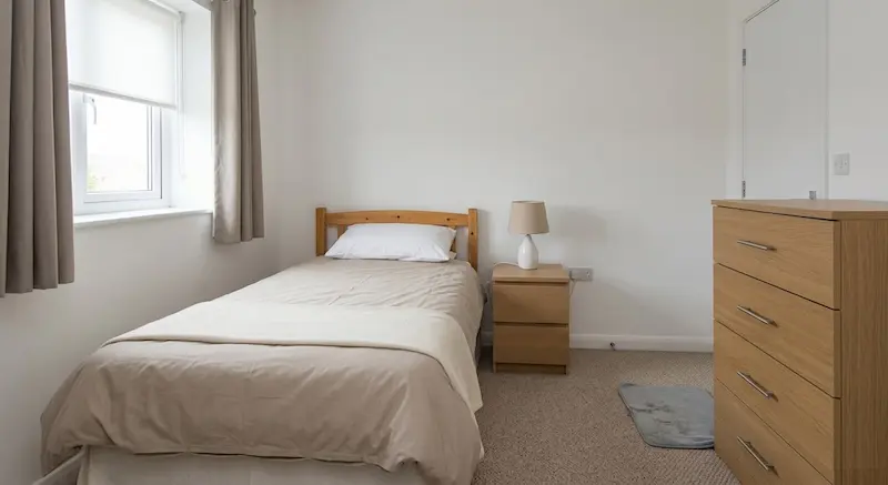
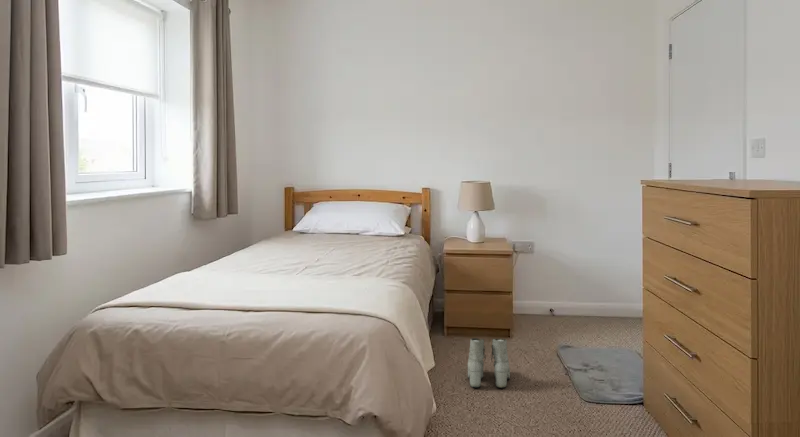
+ boots (485, 358)
